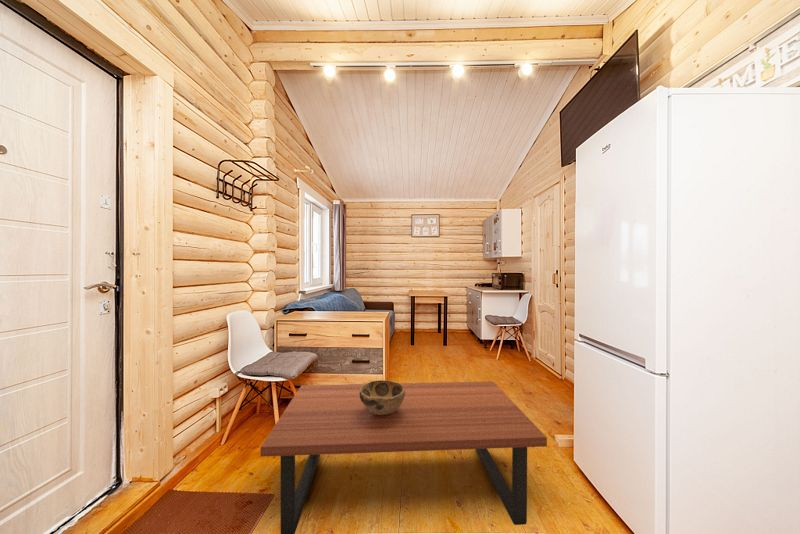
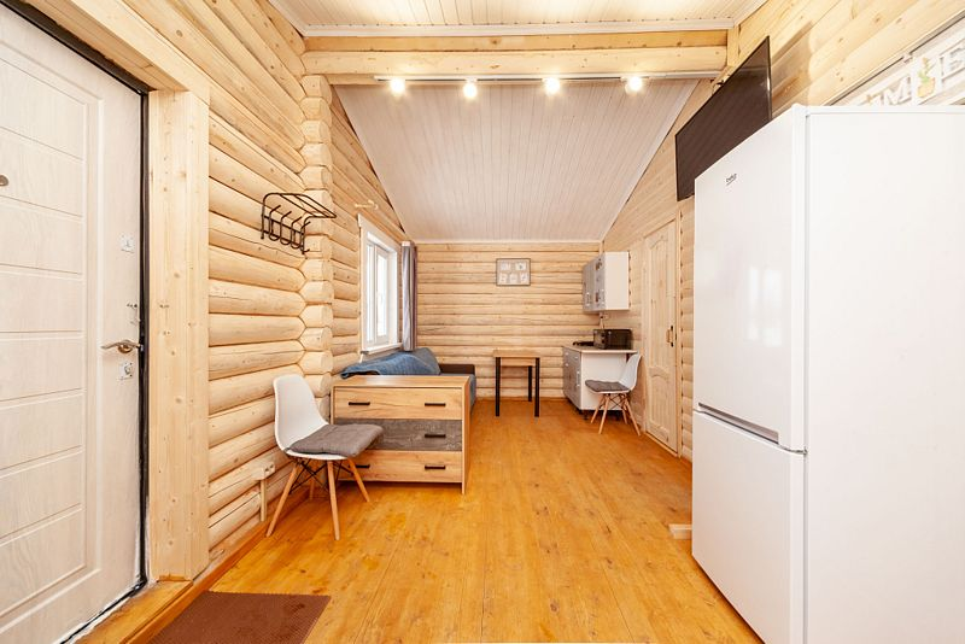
- coffee table (402, 445)
- decorative bowl (382, 399)
